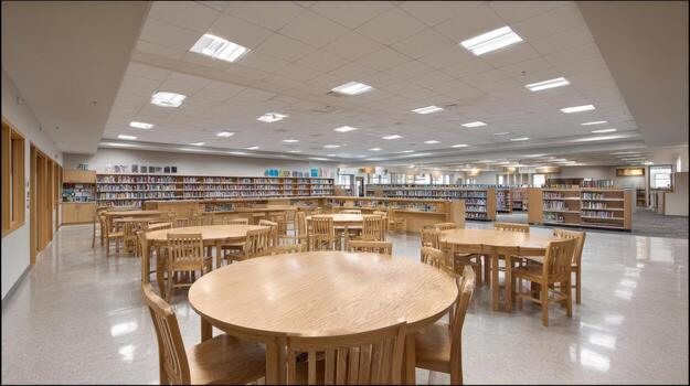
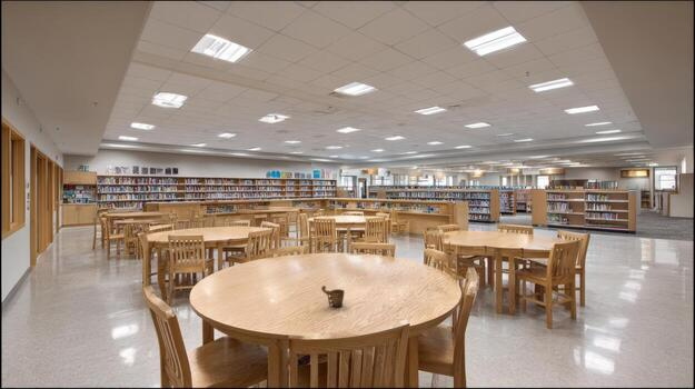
+ mug (332, 296)
